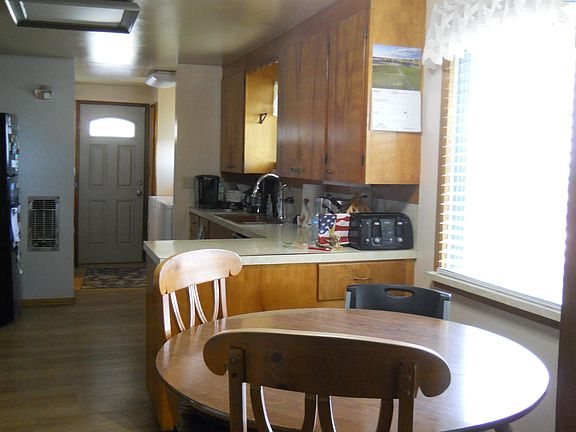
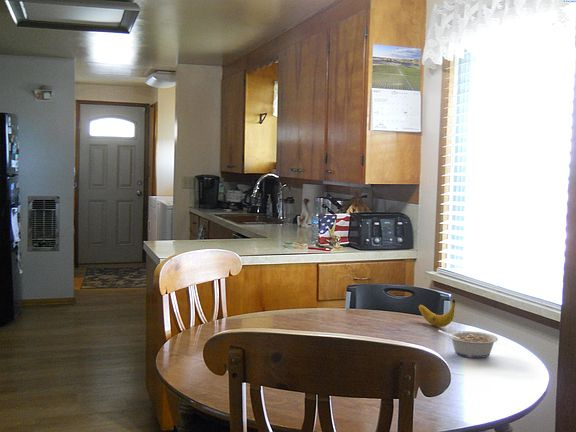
+ legume (471, 343)
+ banana (433, 313)
